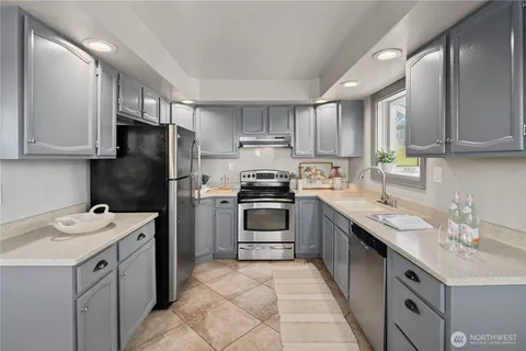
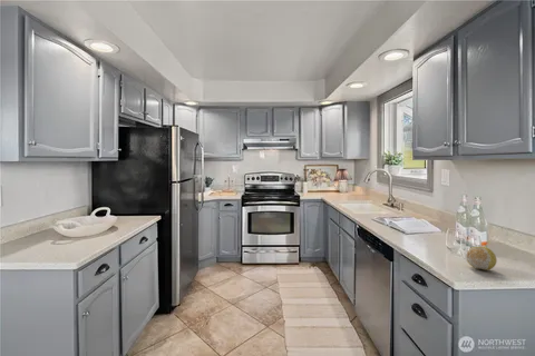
+ fruit (480, 258)
